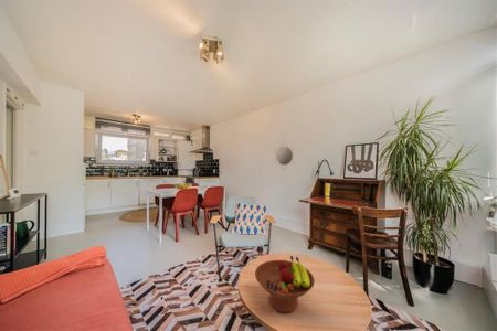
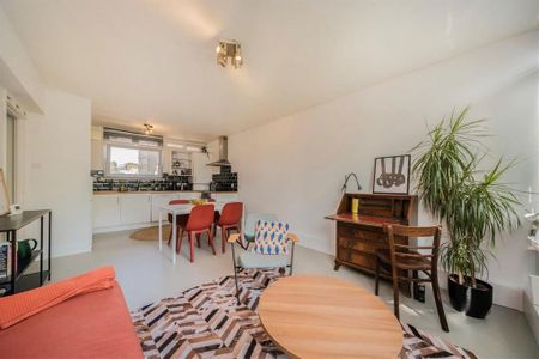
- home mirror (284, 156)
- fruit bowl (283, 282)
